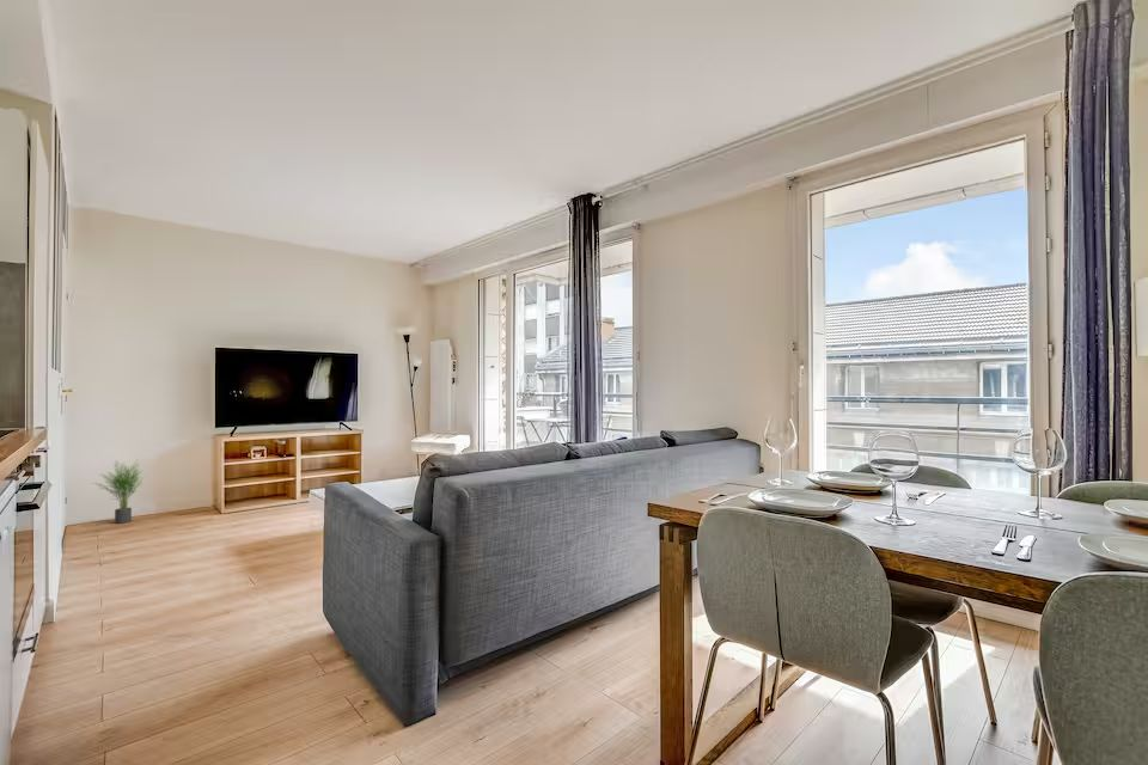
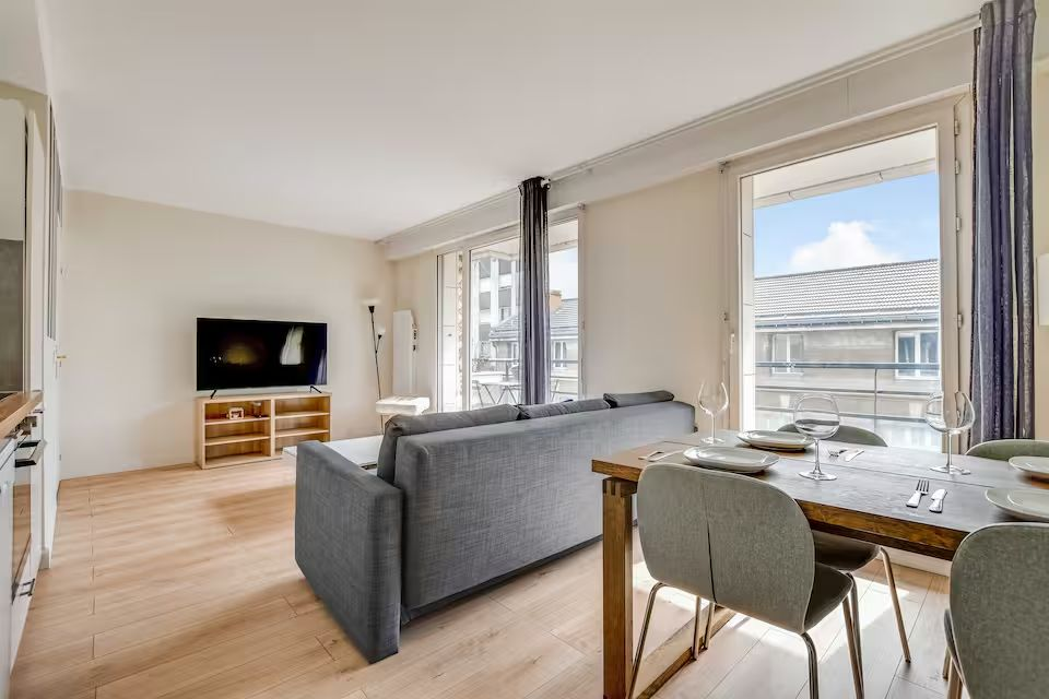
- potted plant (118, 490)
